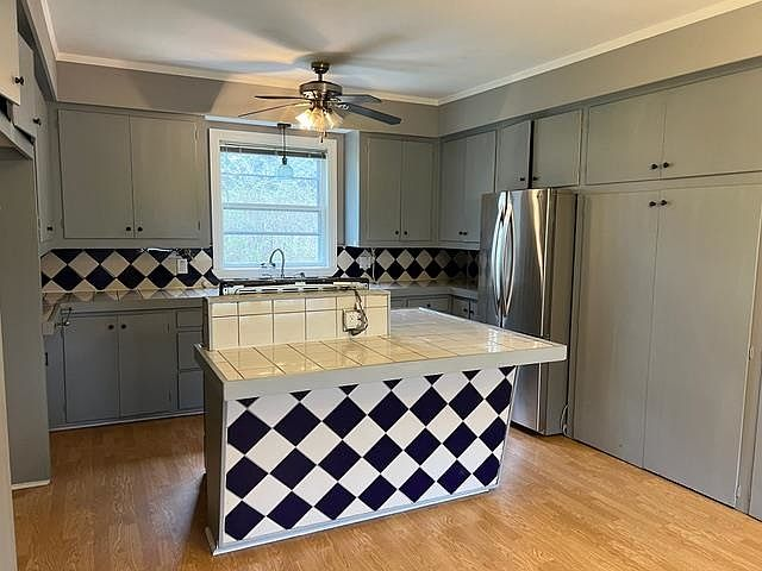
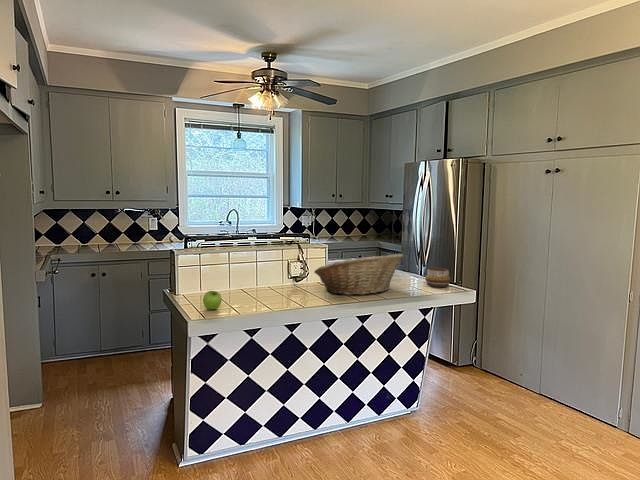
+ fruit (212, 300)
+ decorative bowl (437, 277)
+ fruit basket (359, 271)
